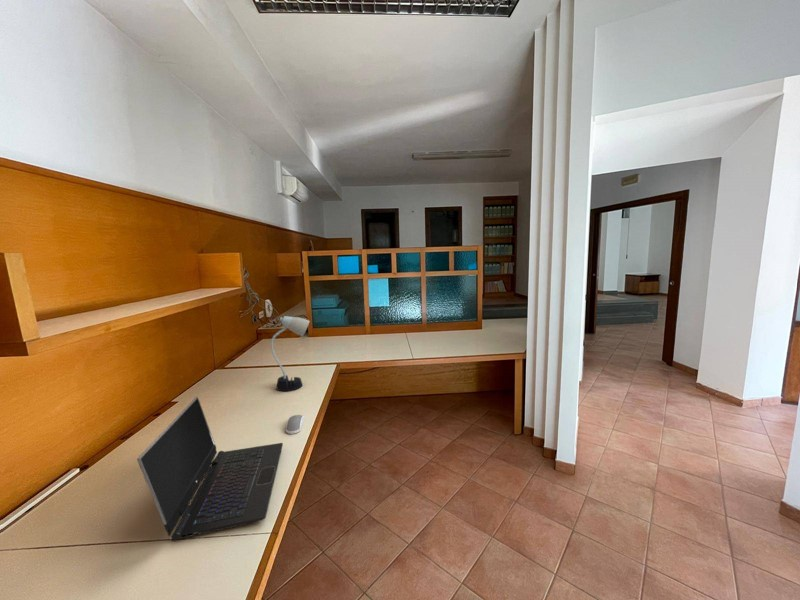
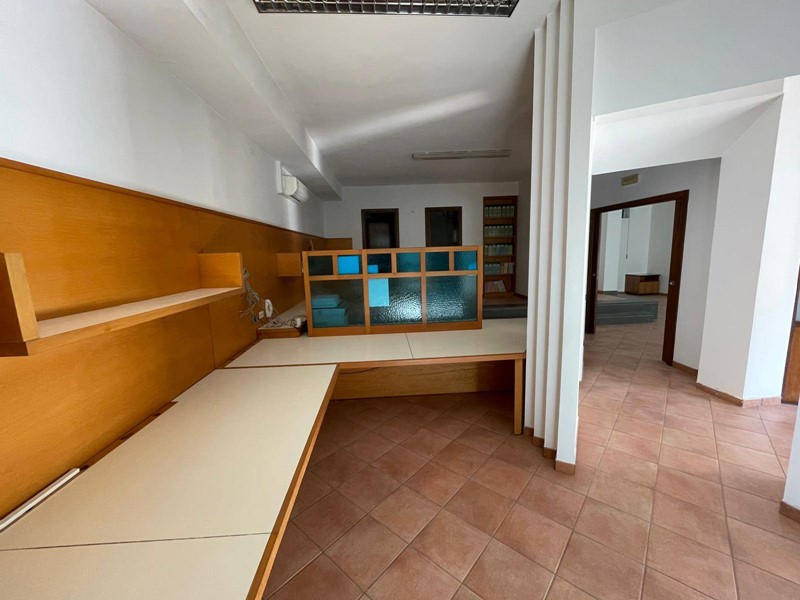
- laptop computer (226, 451)
- desk lamp (277, 359)
- computer mouse (295, 421)
